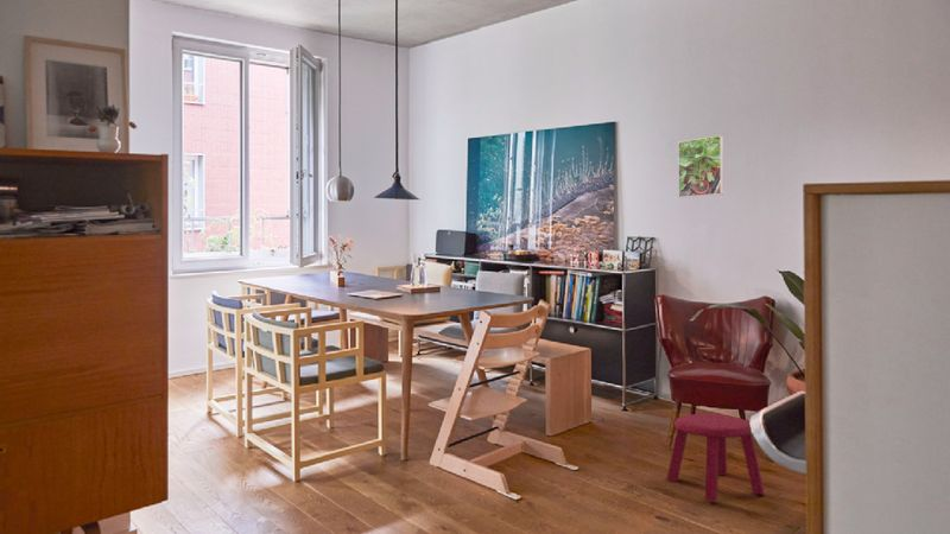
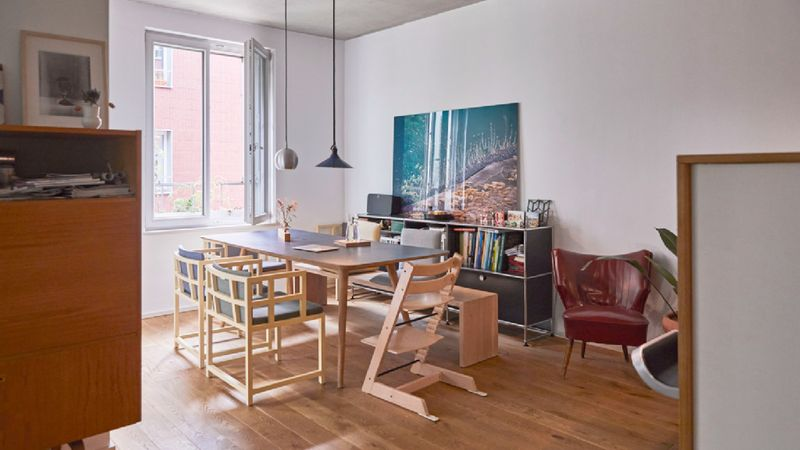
- stool (714, 453)
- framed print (699, 167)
